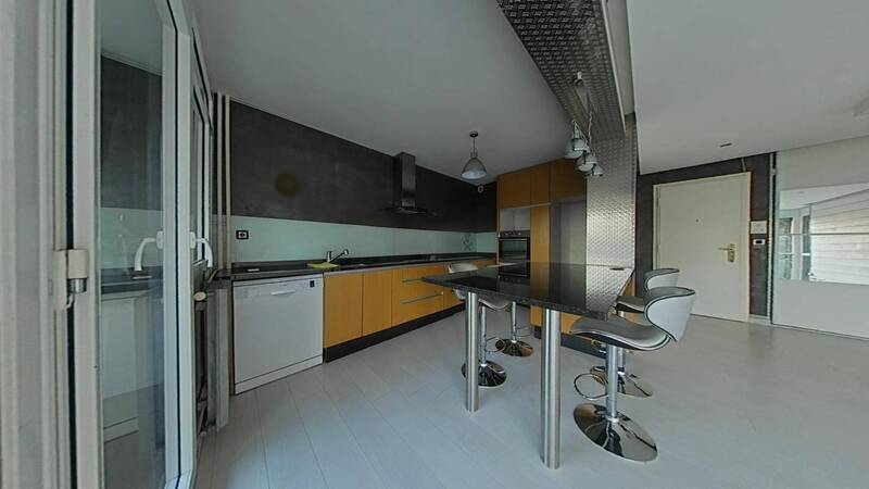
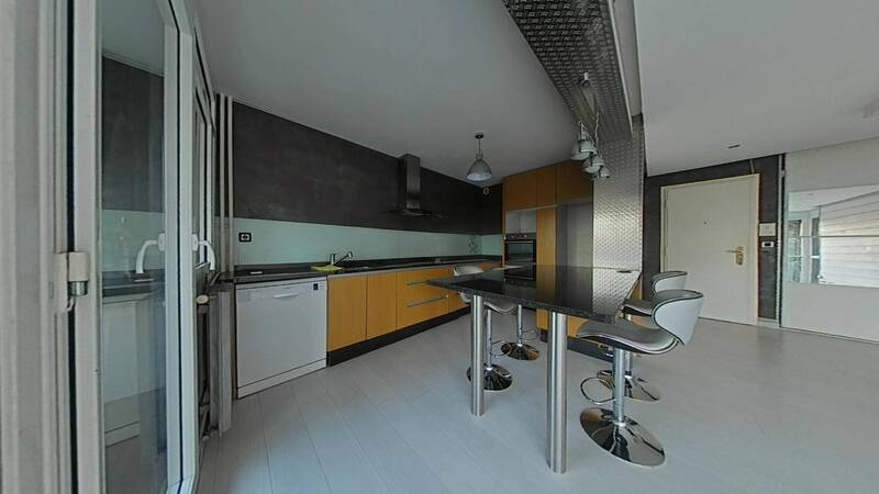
- decorative plate (288, 184)
